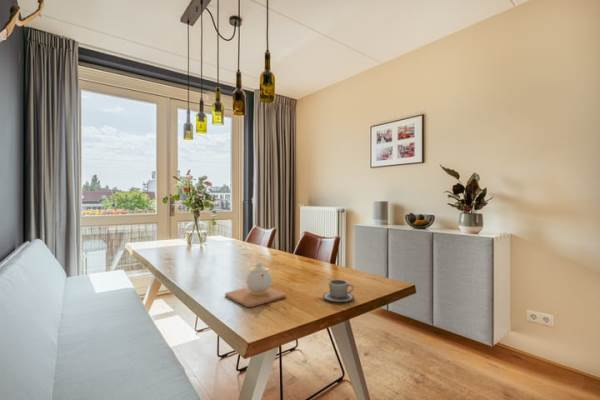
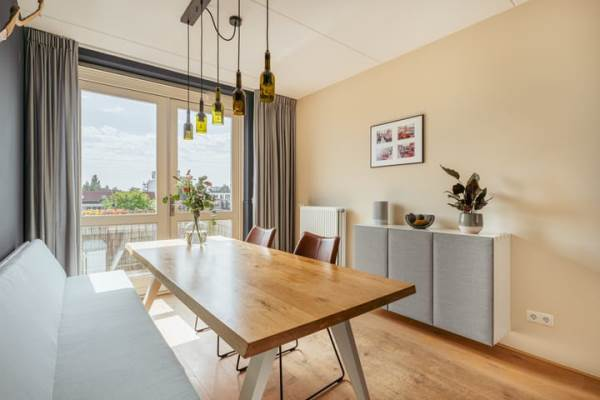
- cup (338, 290)
- teapot (255, 279)
